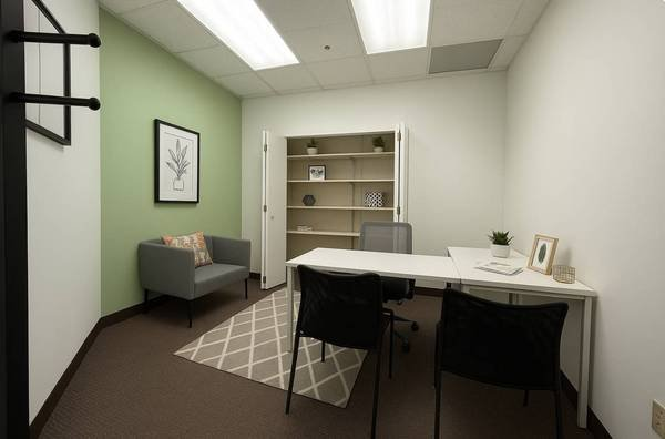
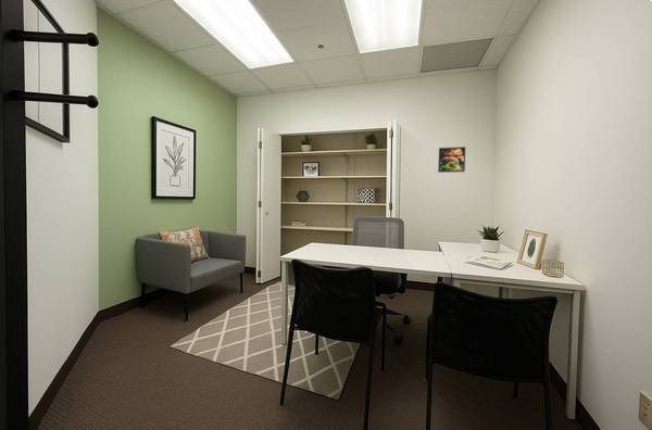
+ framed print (451, 160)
